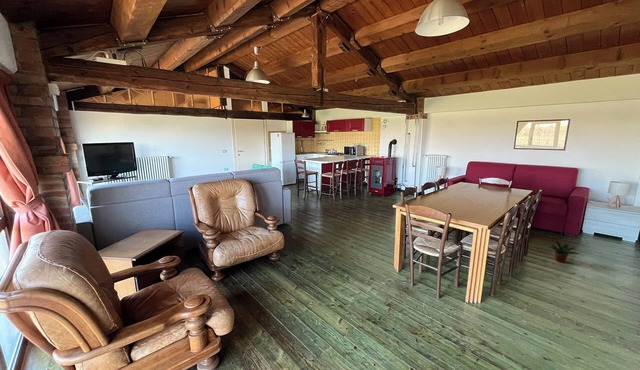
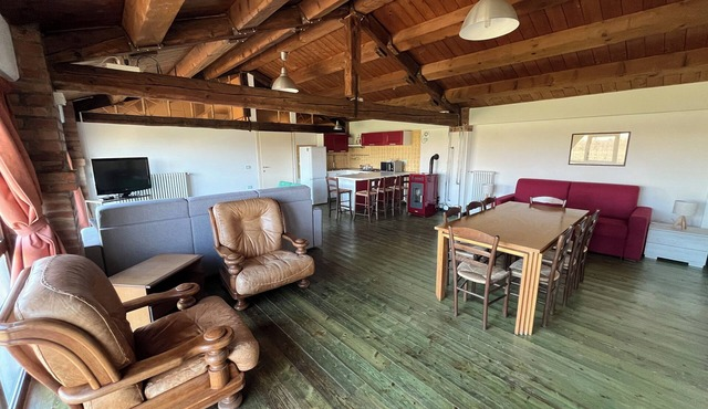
- potted plant (561, 251)
